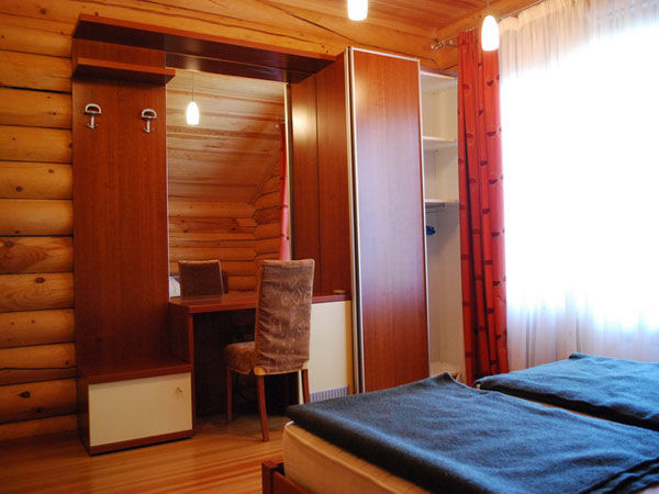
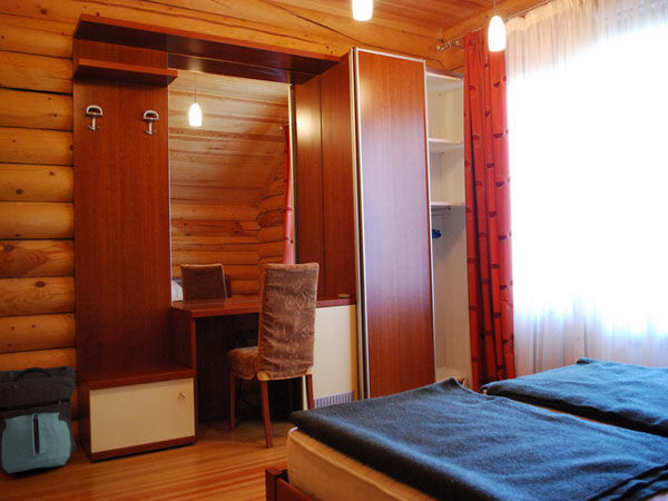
+ backpack (33, 413)
